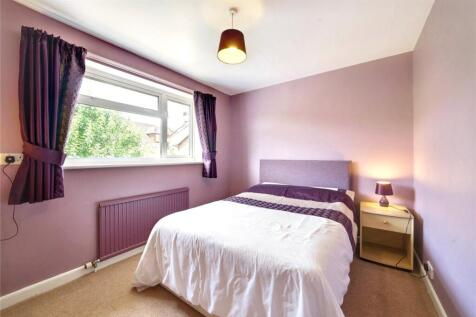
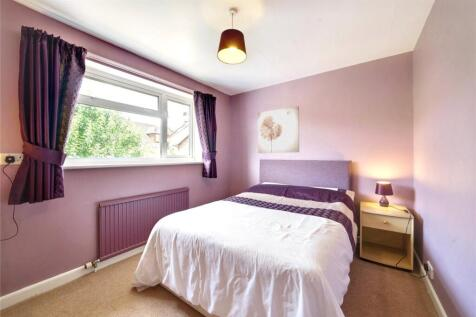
+ wall art (277, 131)
